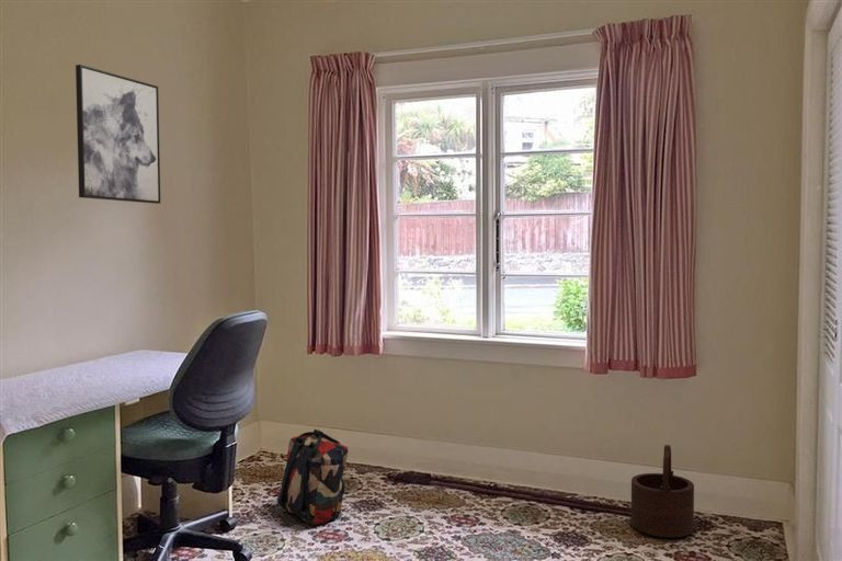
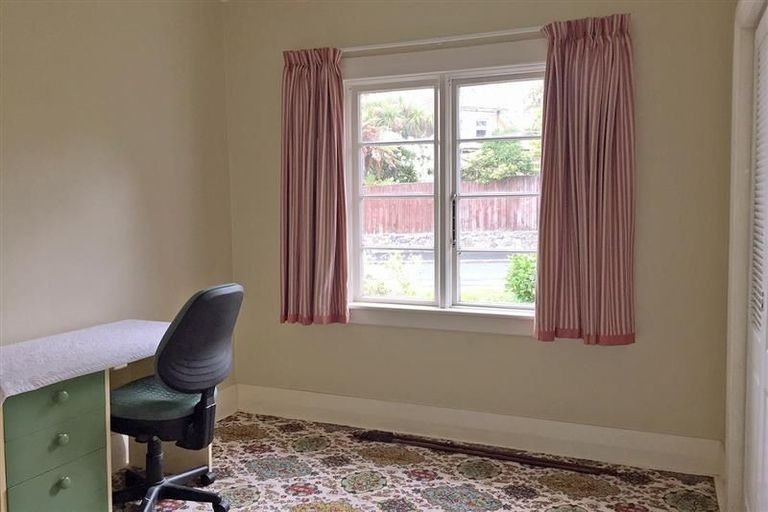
- backpack (314, 472)
- wall art (121, 138)
- wooden bucket (662, 485)
